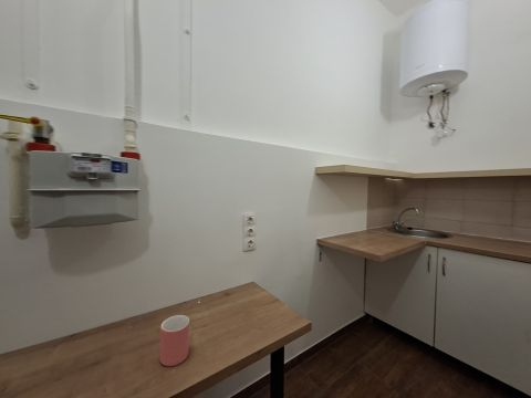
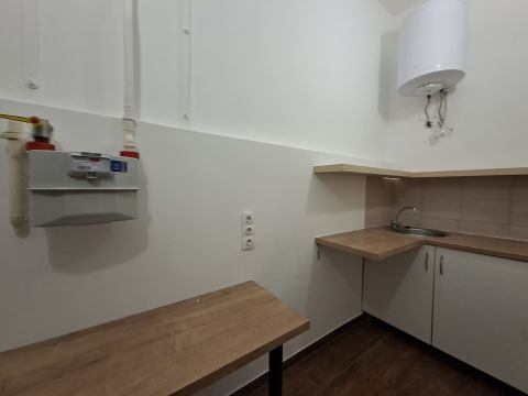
- mug (174, 335)
